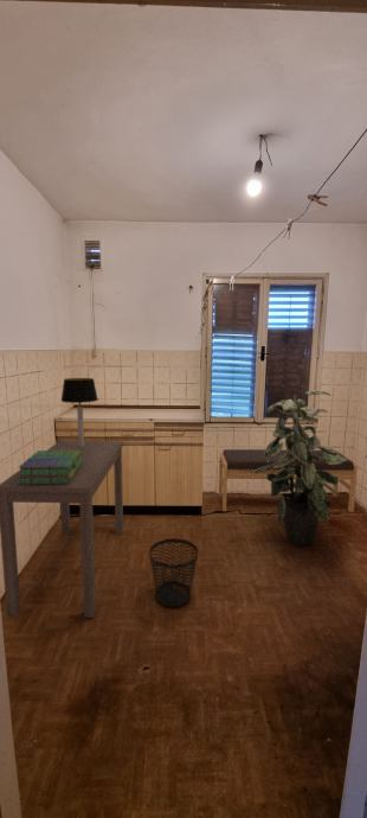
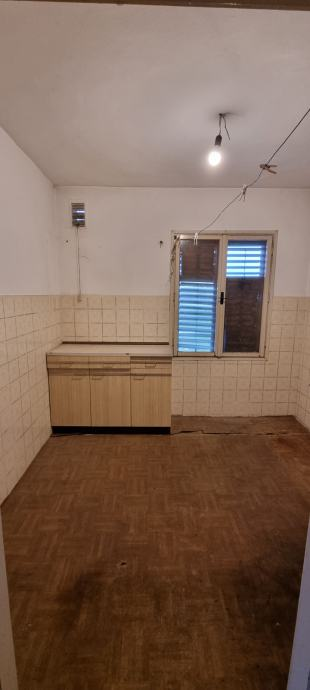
- stack of books (52, 465)
- desk (69, 513)
- wastebasket (173, 574)
- indoor plant (302, 471)
- bench (277, 473)
- table lamp (79, 413)
